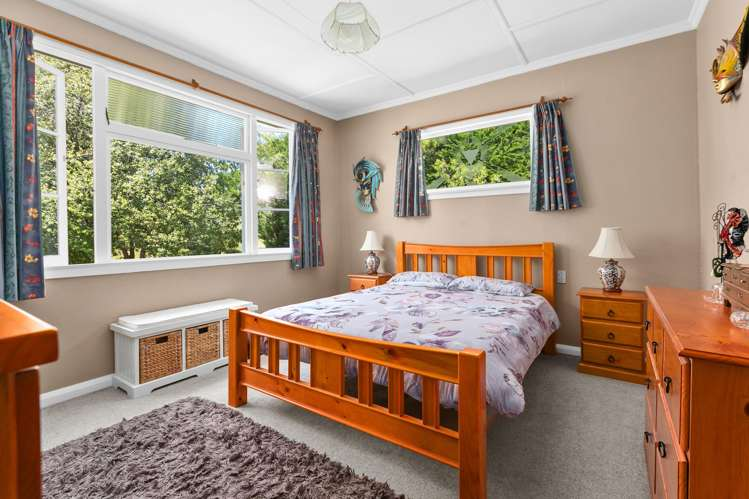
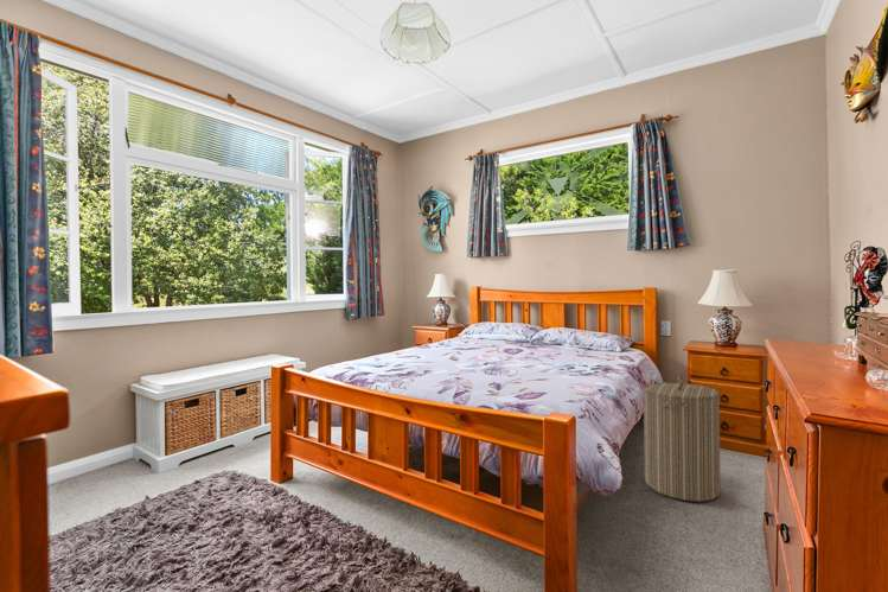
+ laundry hamper (679, 429)
